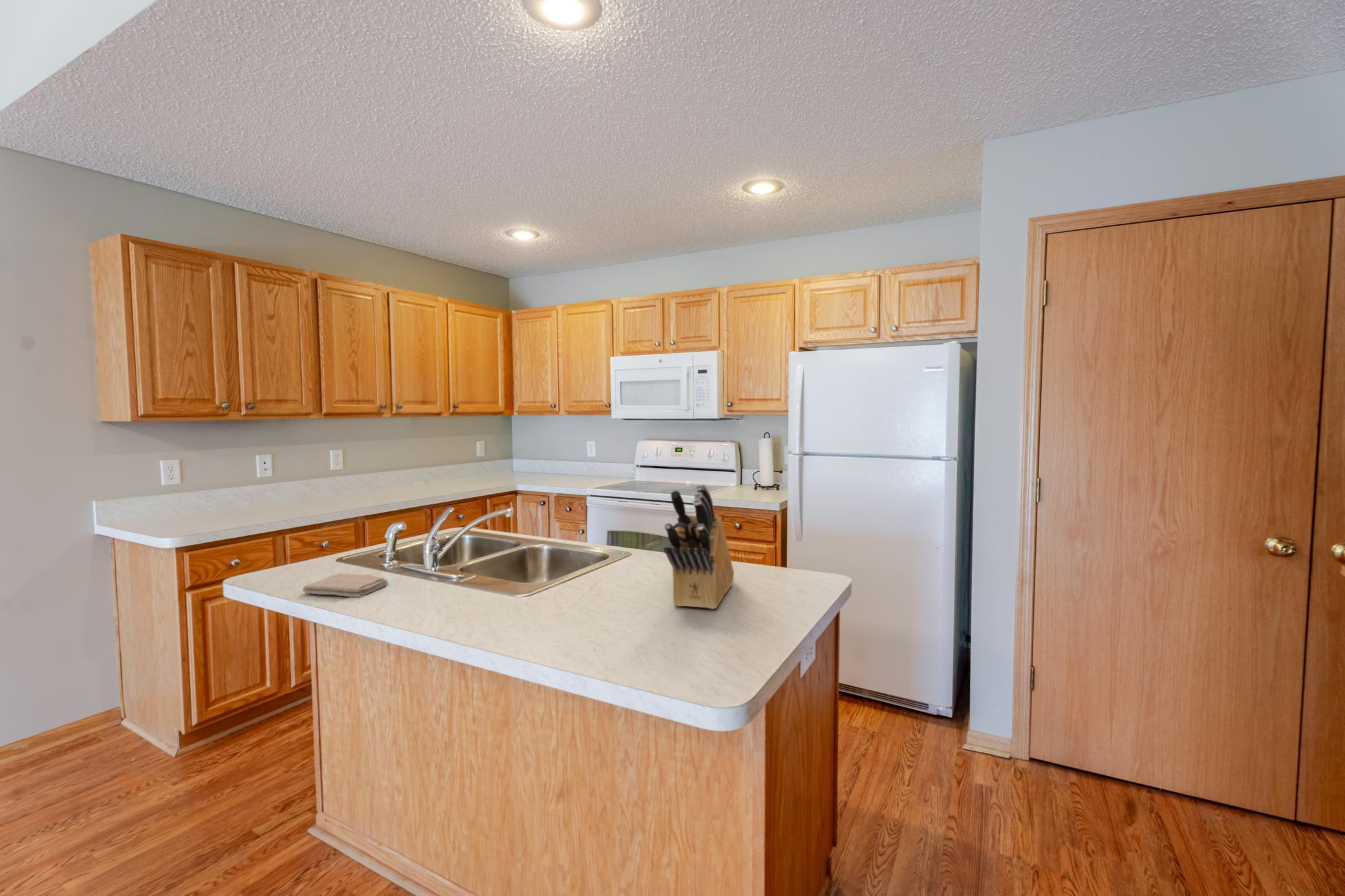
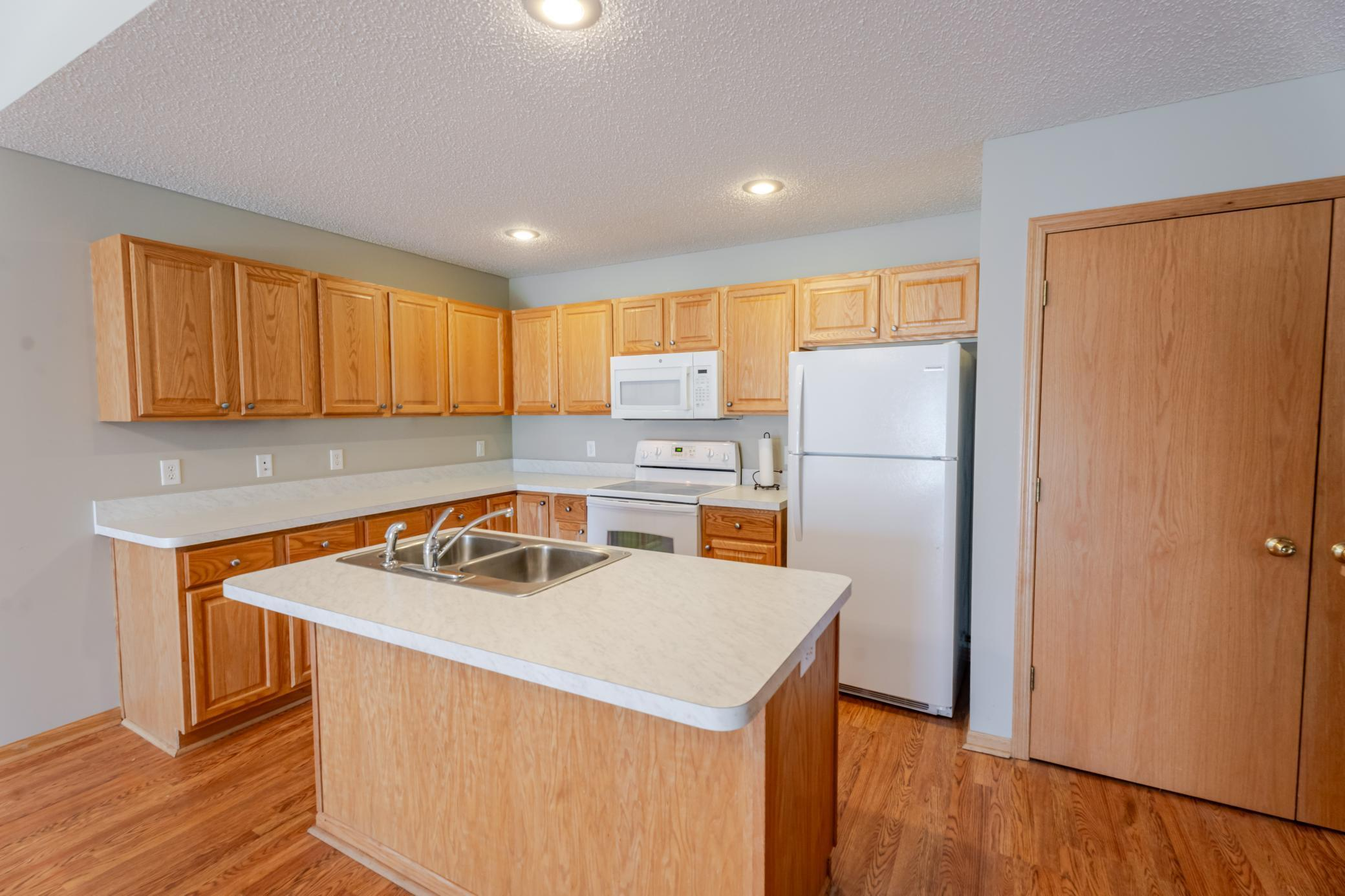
- washcloth (347, 584)
- knife block (701, 540)
